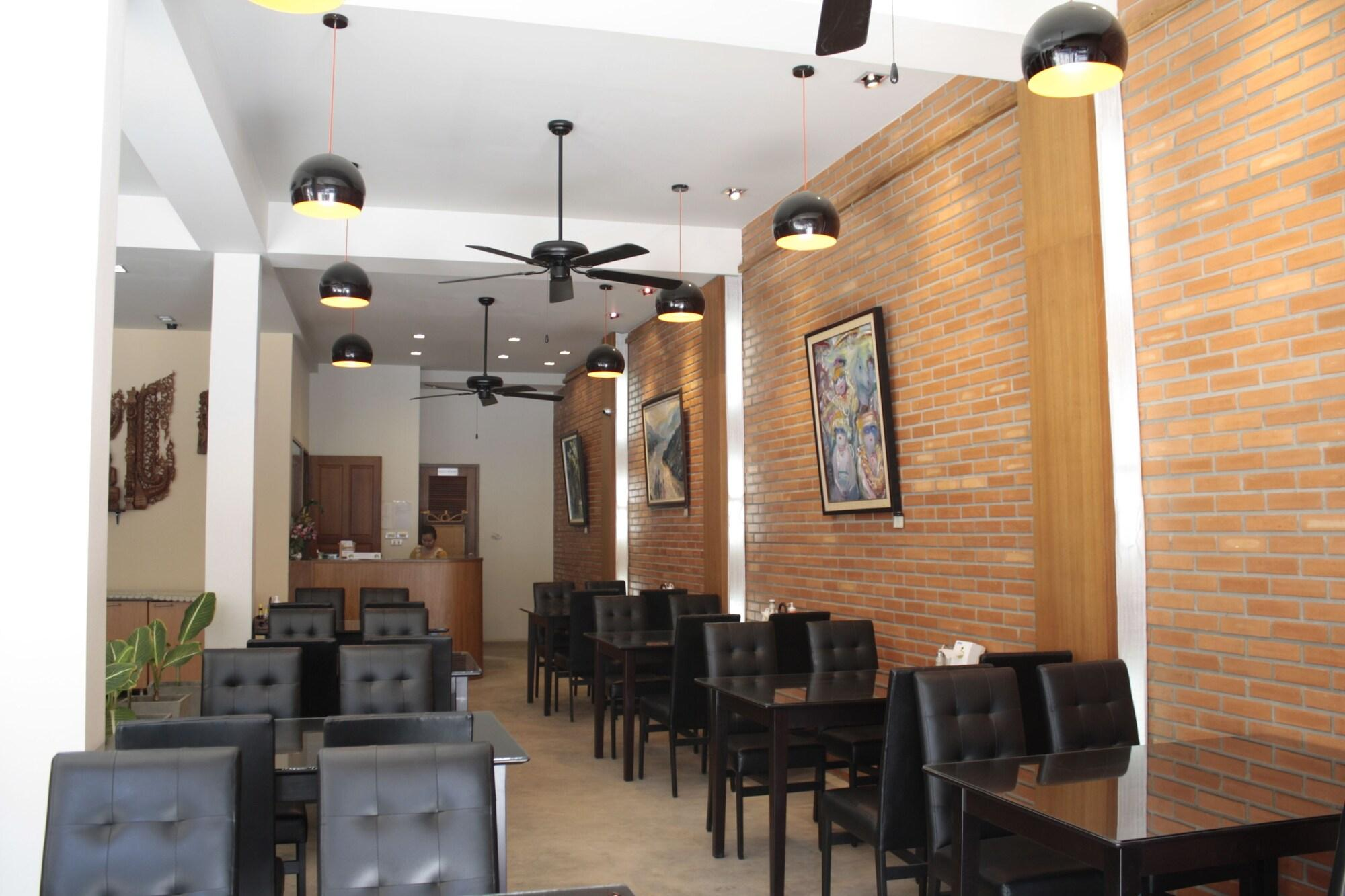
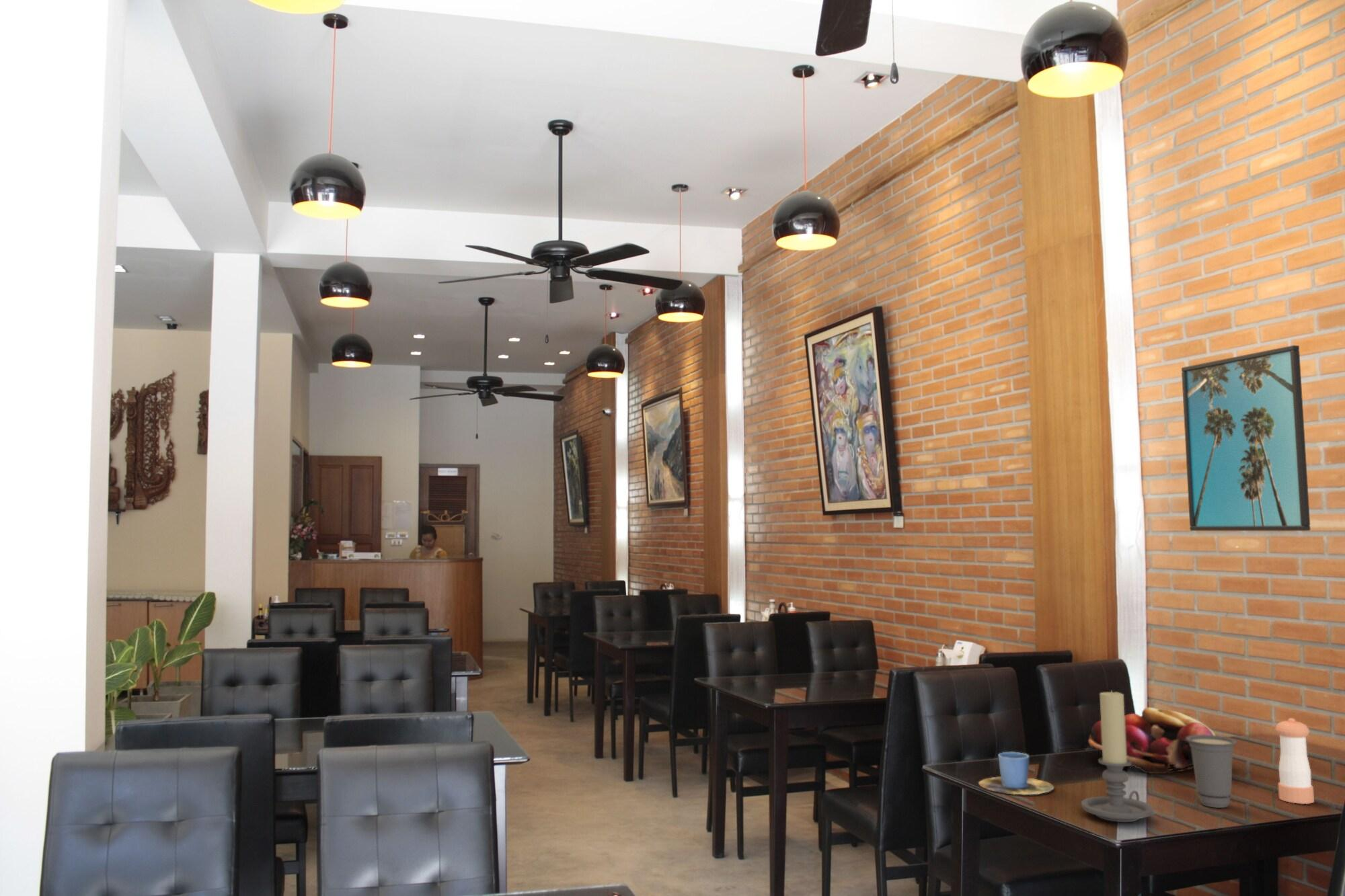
+ candle holder (1118, 752)
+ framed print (1241, 443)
+ cup (1213, 772)
+ fruit basket (1156, 737)
+ cup (1015, 770)
+ pepper shaker (1294, 759)
